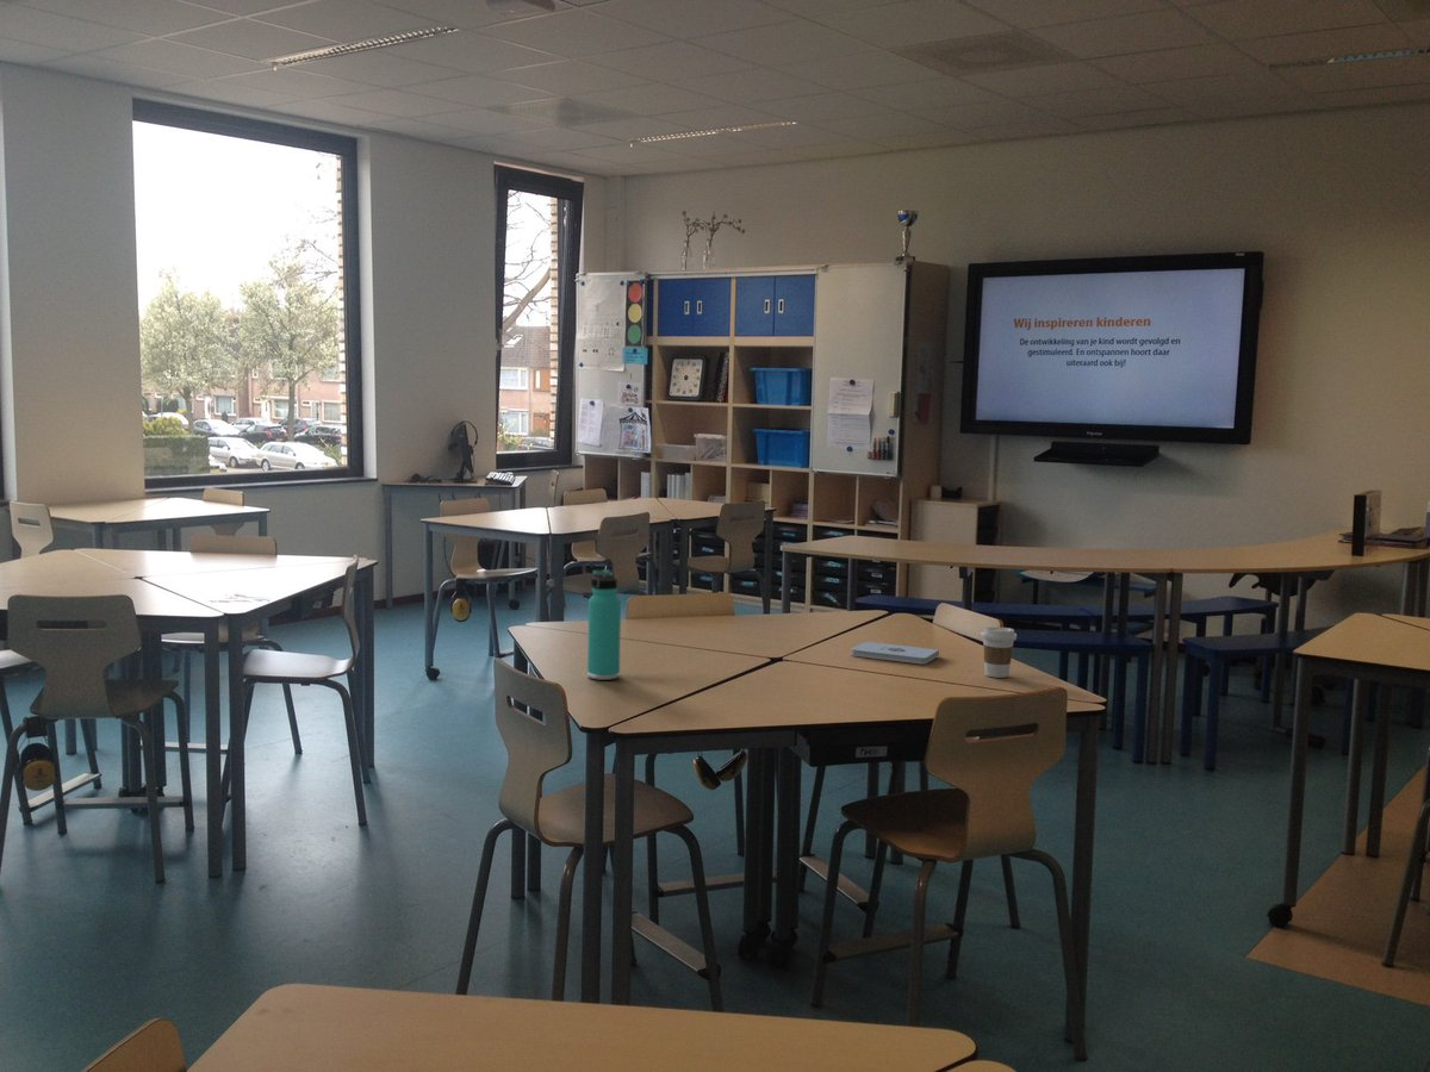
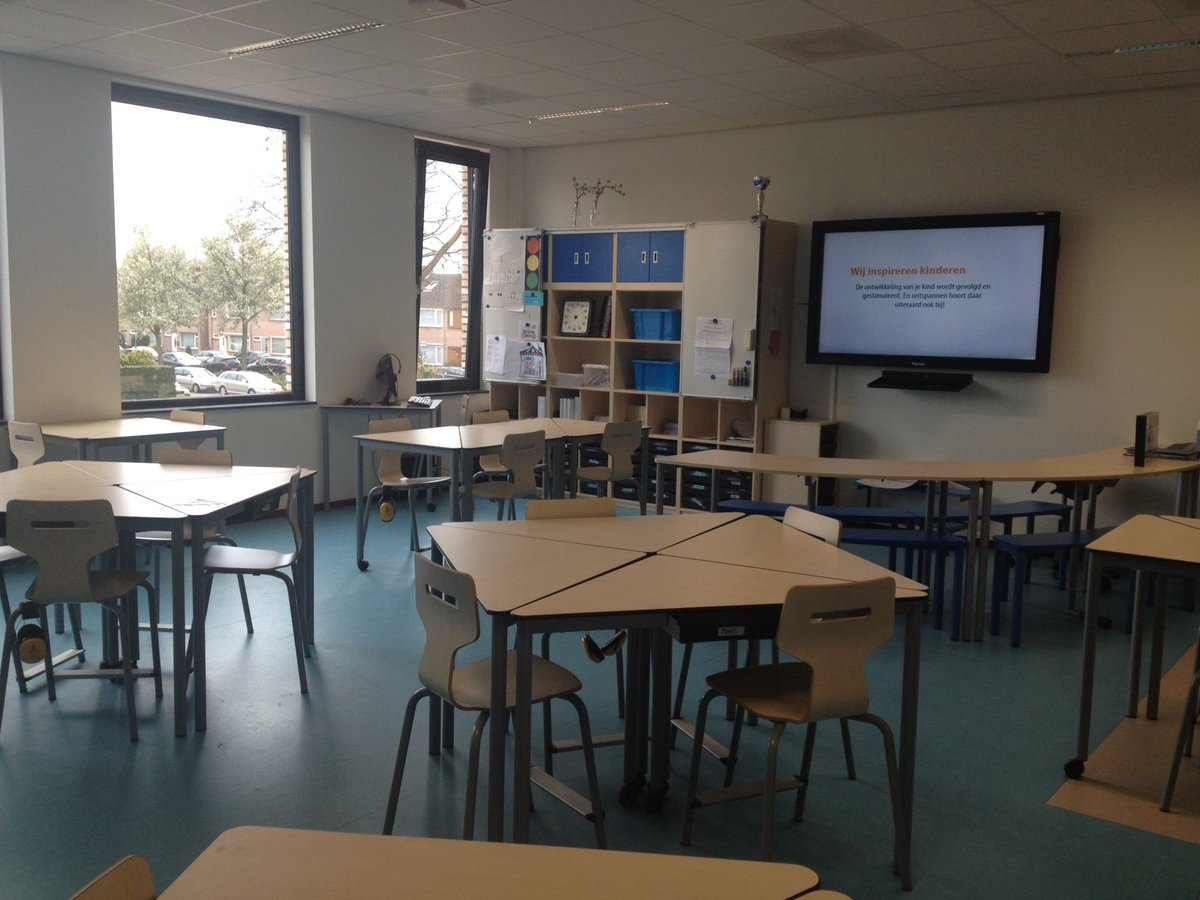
- coffee cup (997, 652)
- notepad (894, 652)
- thermos bottle (604, 623)
